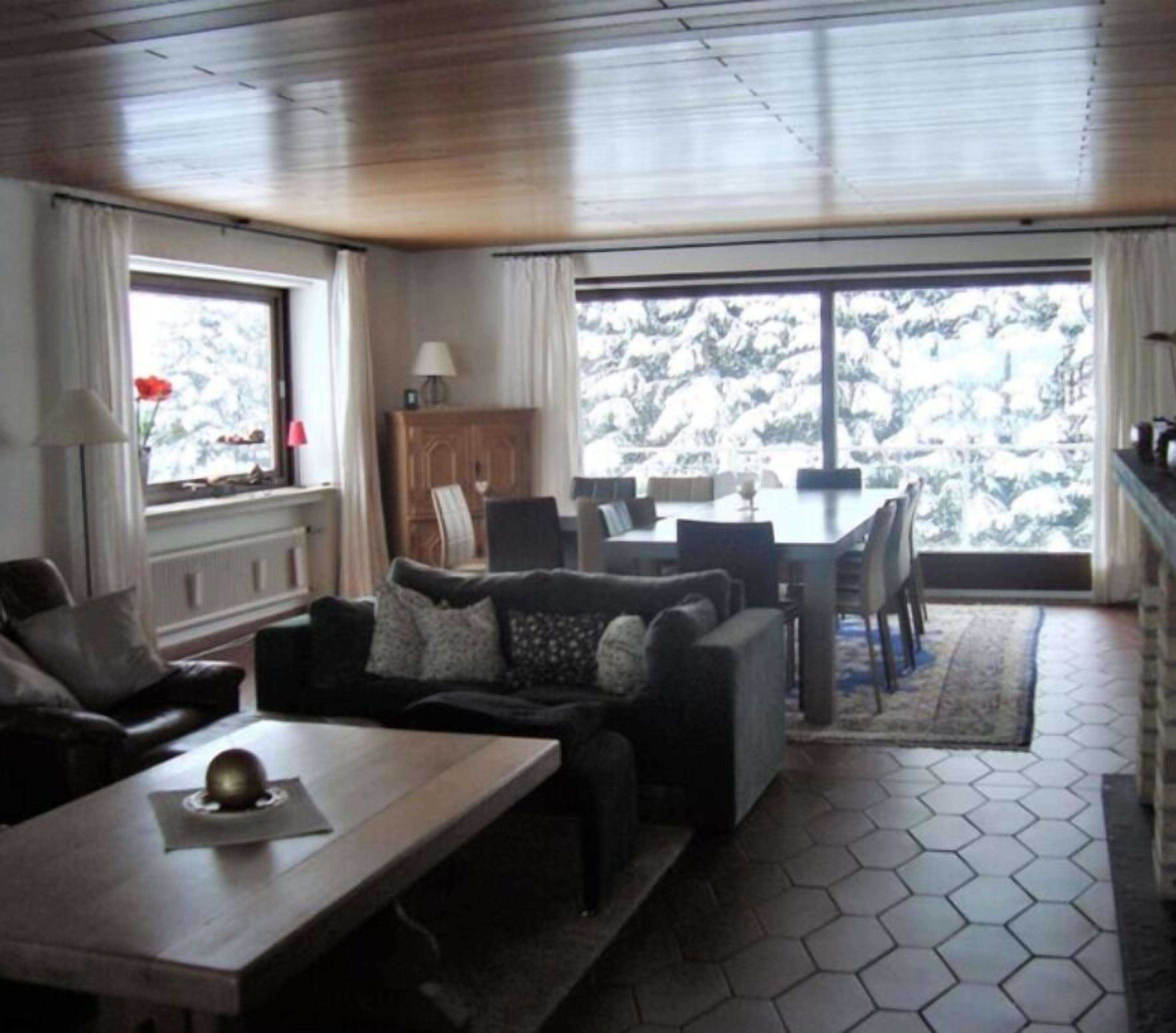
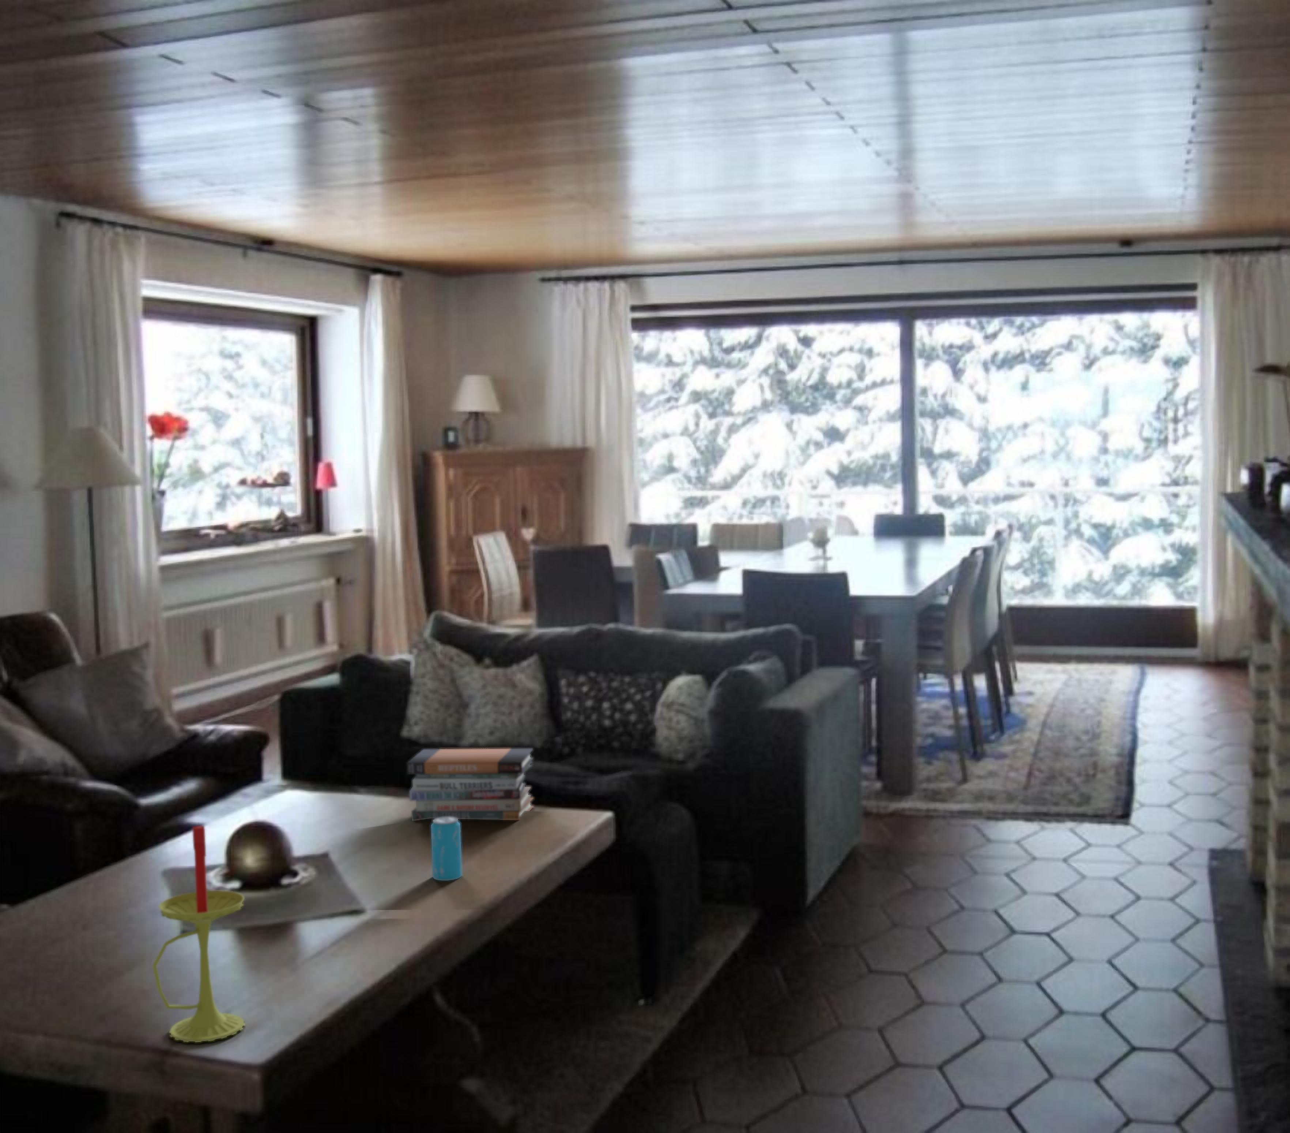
+ candle (201, 926)
+ beverage can (446, 849)
+ book stack (471, 784)
